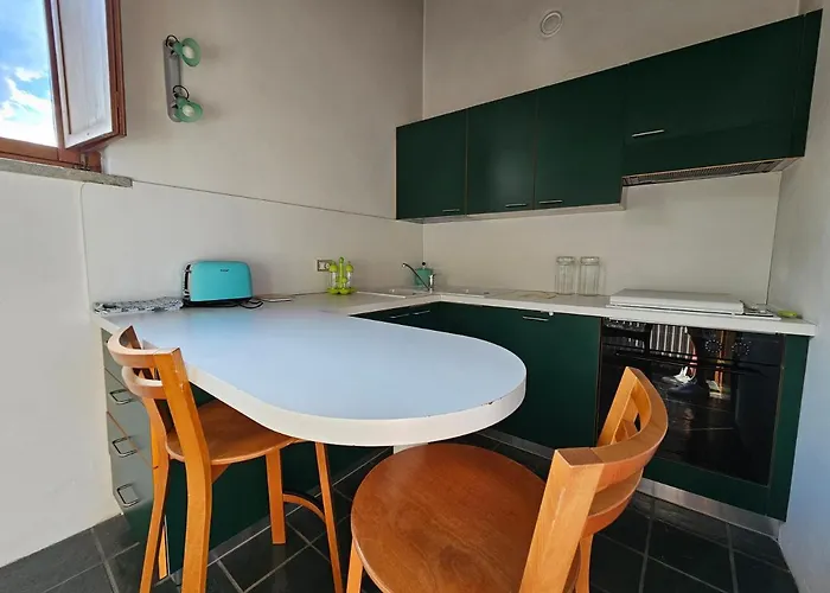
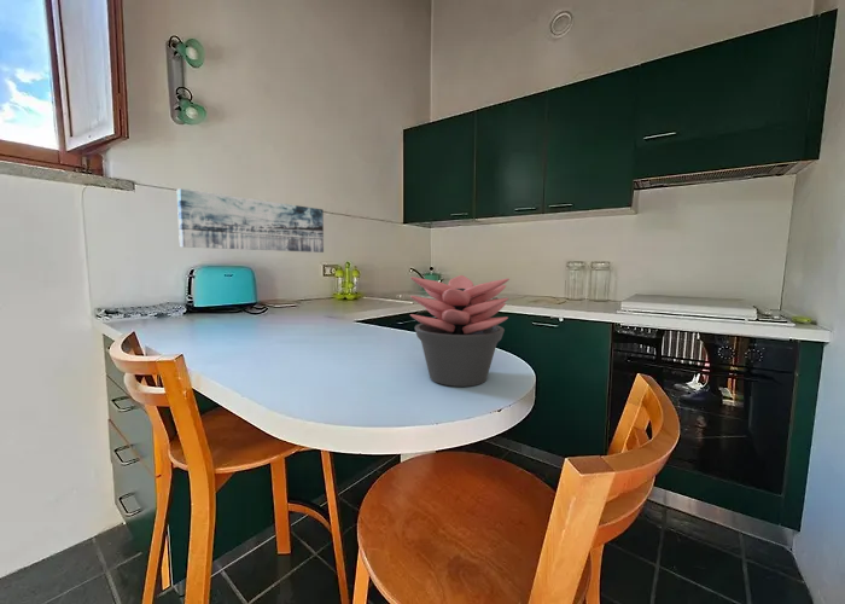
+ succulent plant (459, 327)
+ wall art (261, 225)
